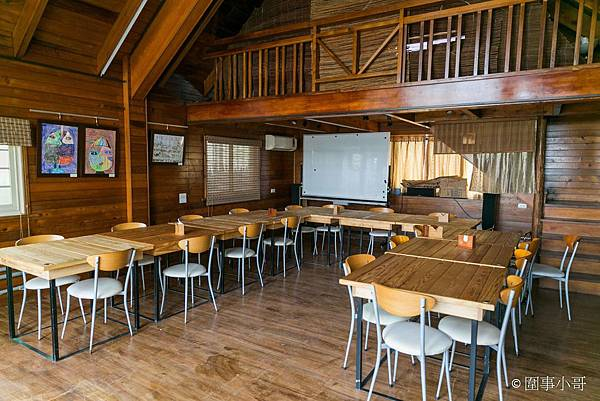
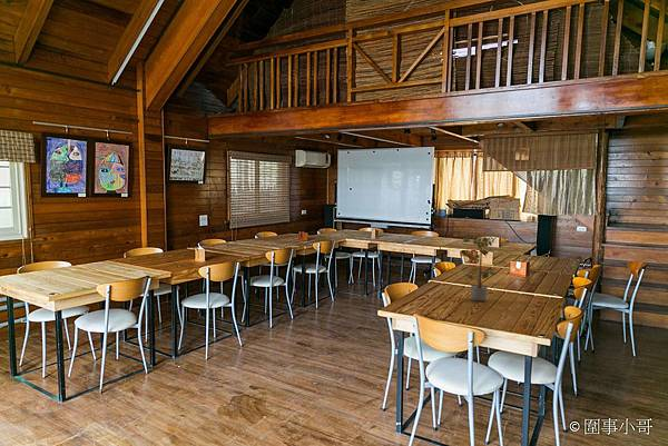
+ potted plant (478, 261)
